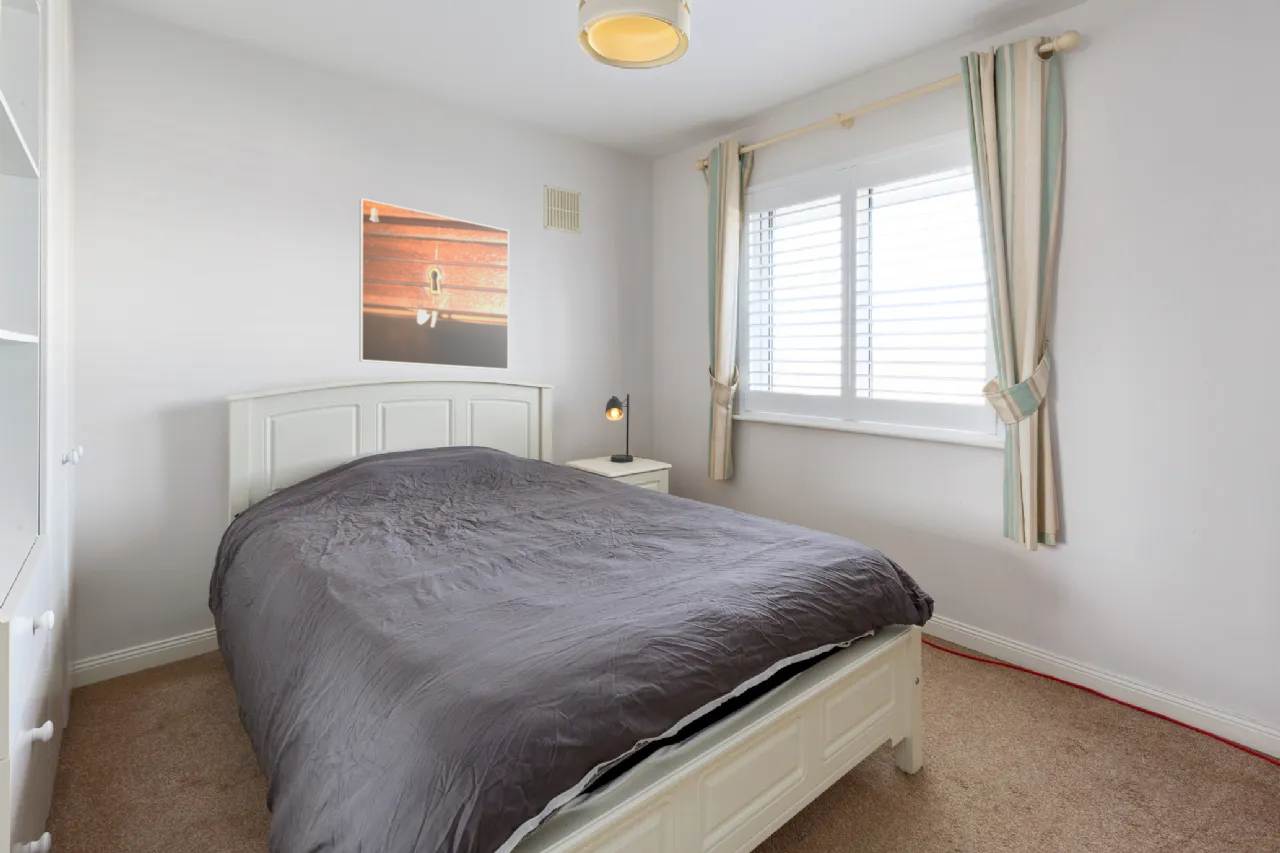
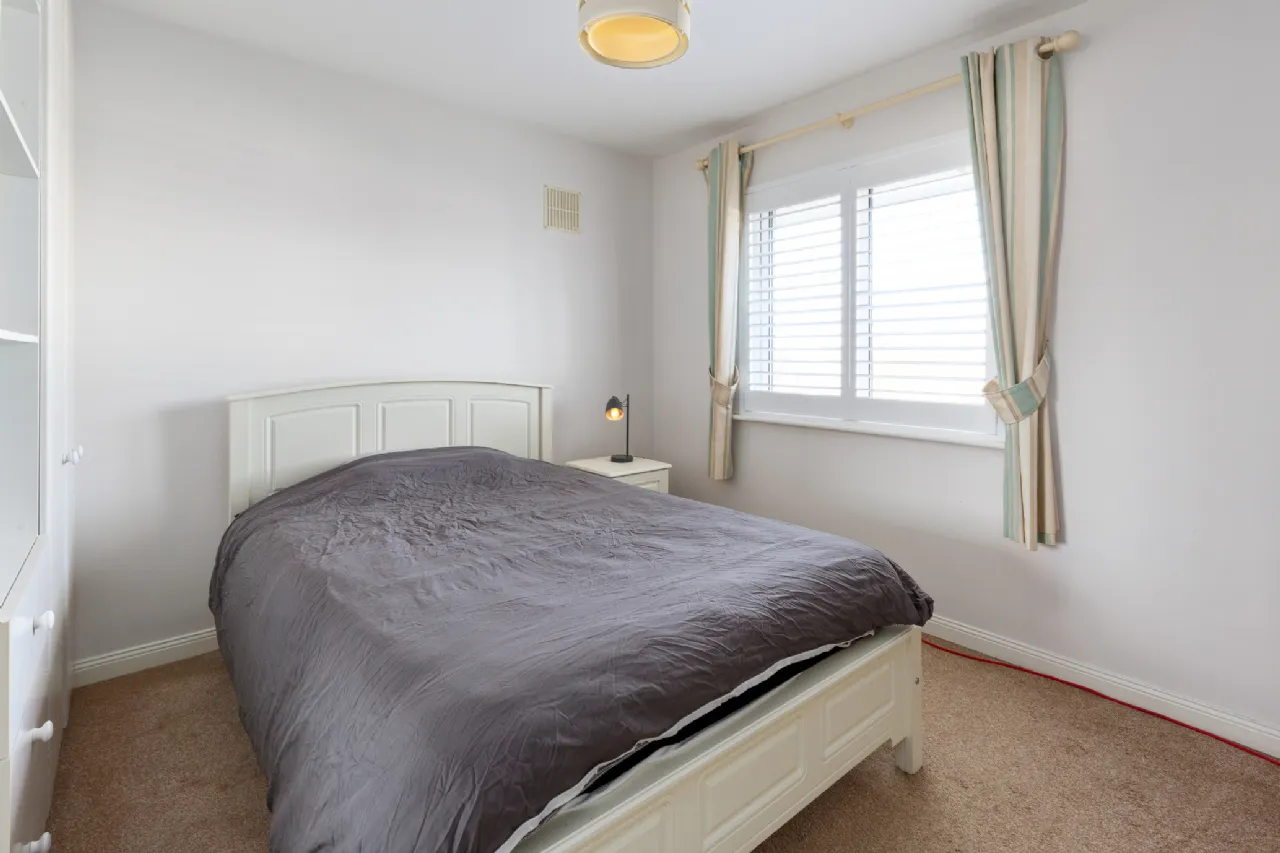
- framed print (439, 291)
